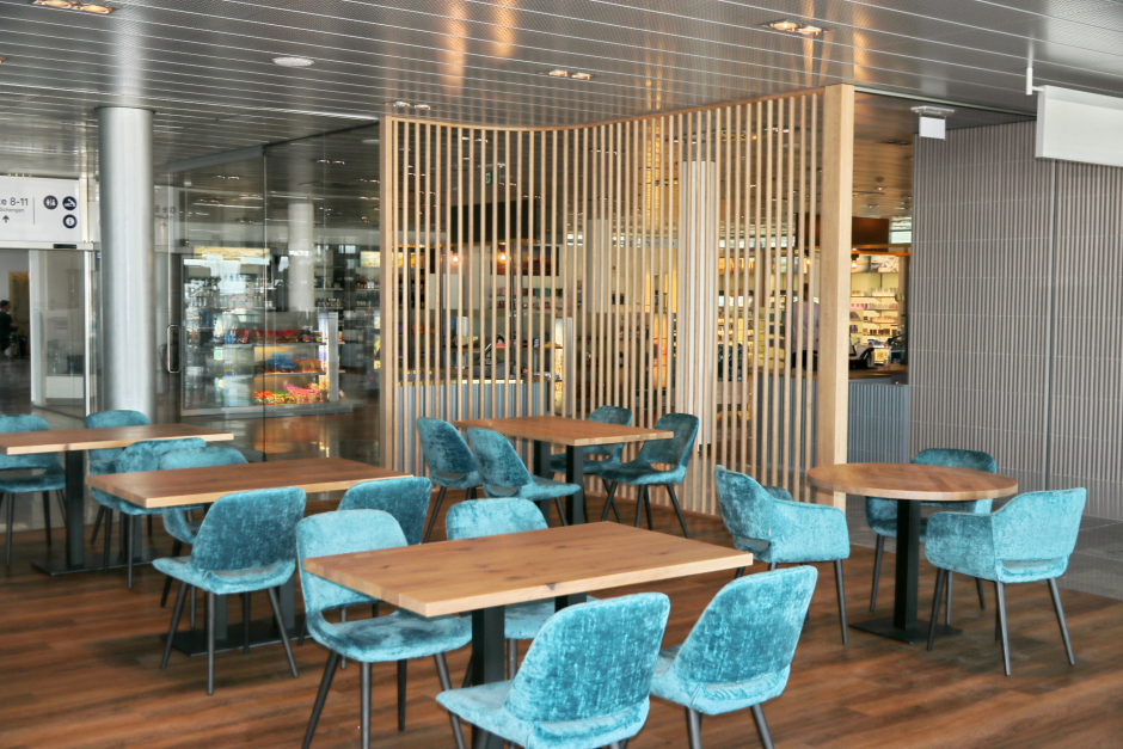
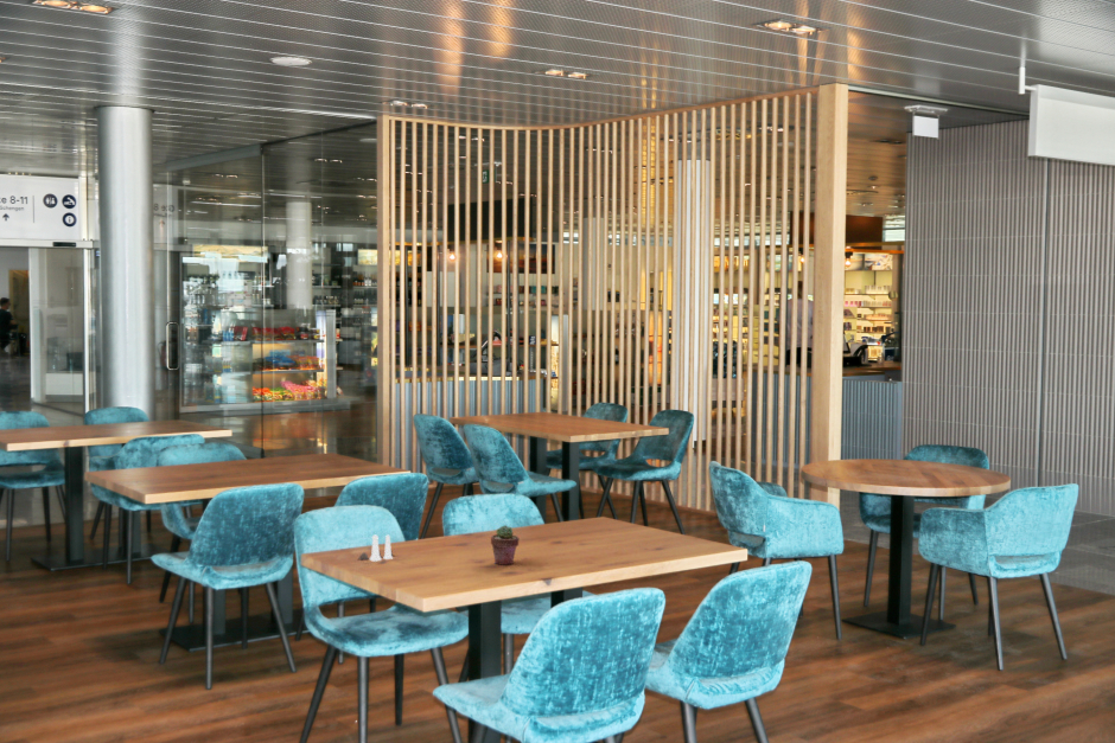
+ salt and pepper shaker set (377, 545)
+ potted succulent (504, 544)
